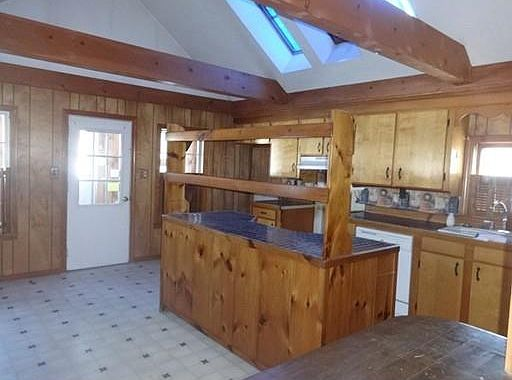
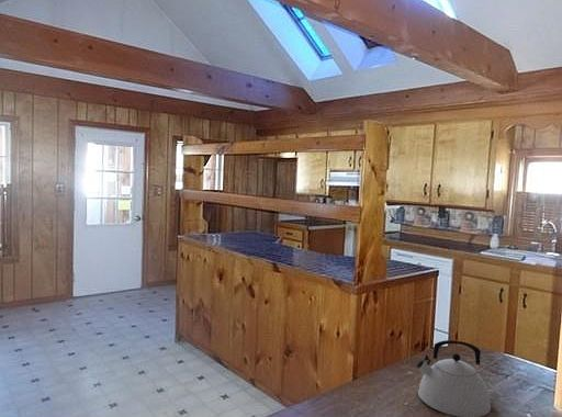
+ kettle (453, 370)
